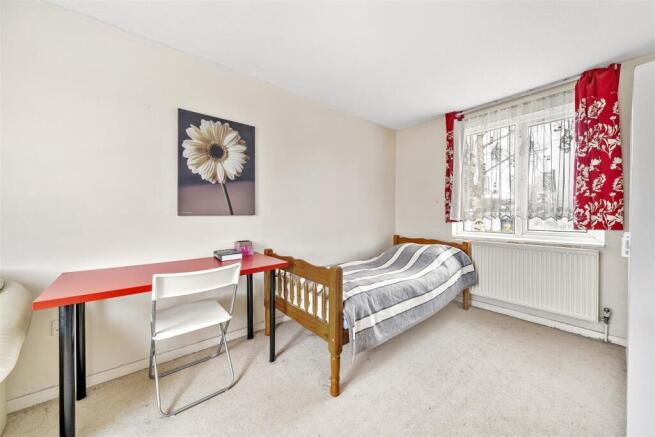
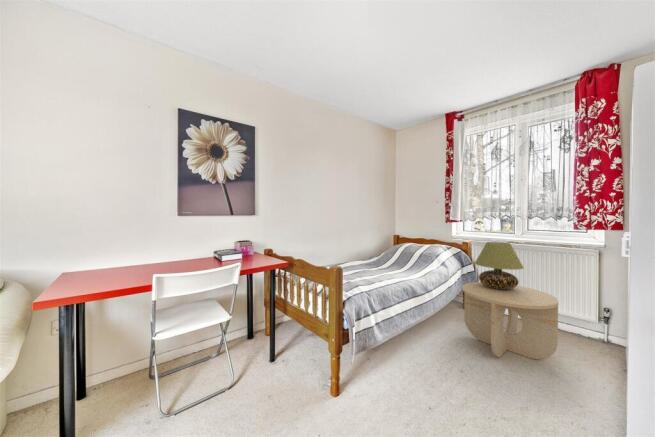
+ table lamp (498, 265)
+ side table (503, 319)
